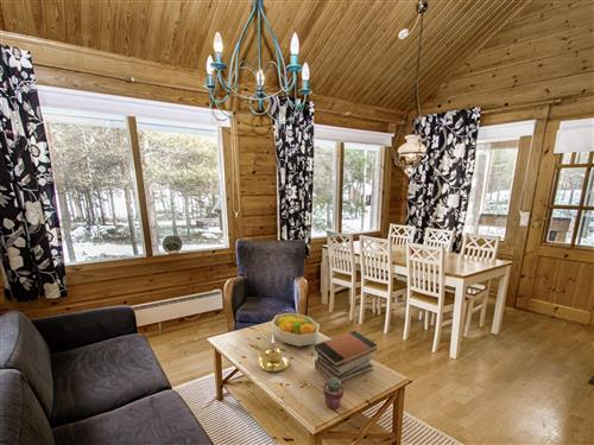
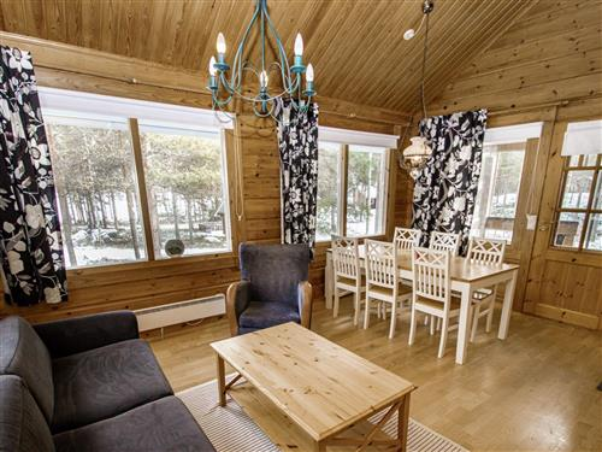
- potted succulent (333, 392)
- candle holder (271, 348)
- fruit bowl (295, 326)
- book stack (345, 356)
